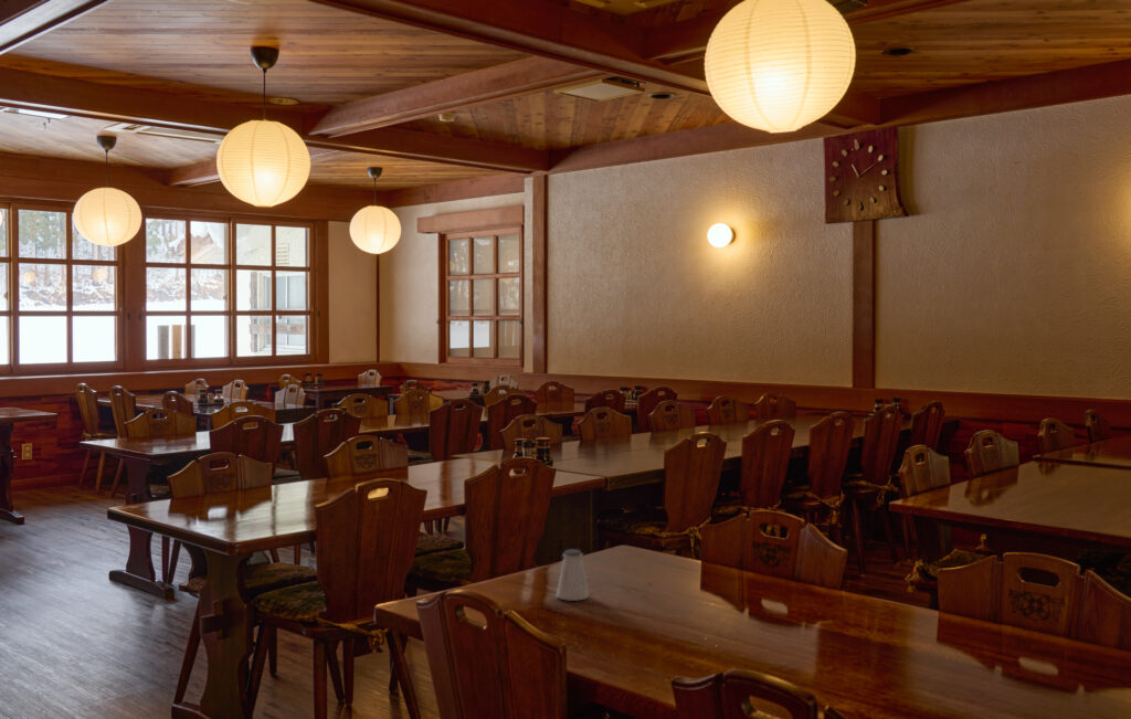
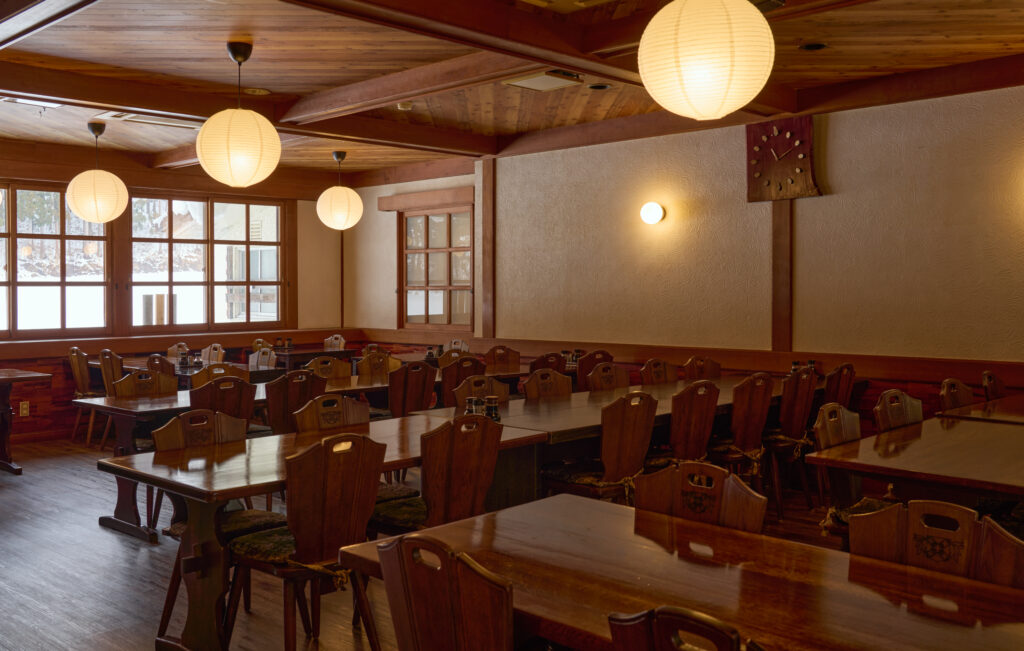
- saltshaker (572, 573)
